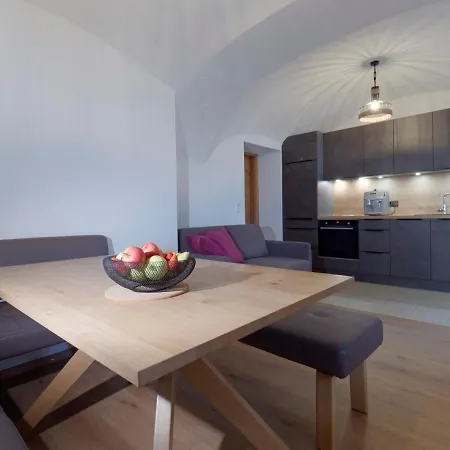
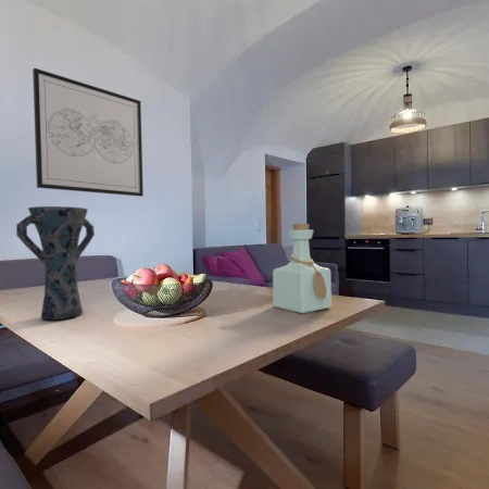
+ bottle (303, 266)
+ vase (60, 262)
+ wall art (93, 139)
